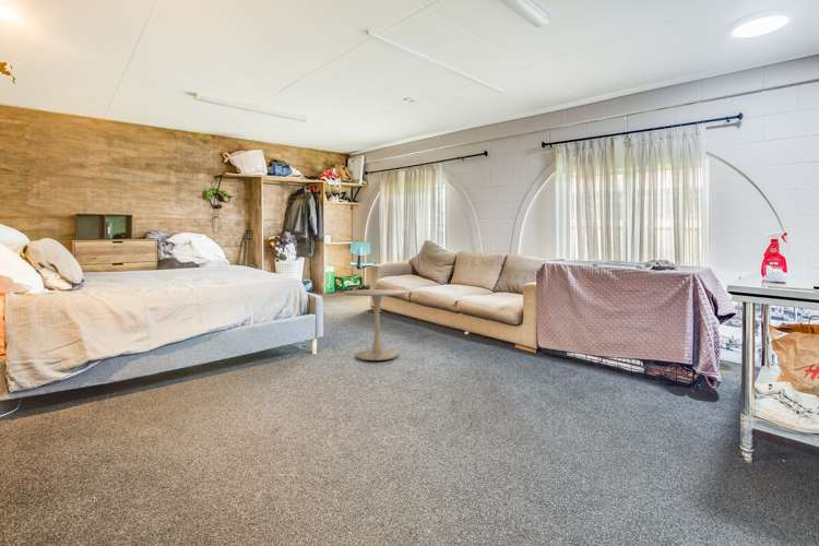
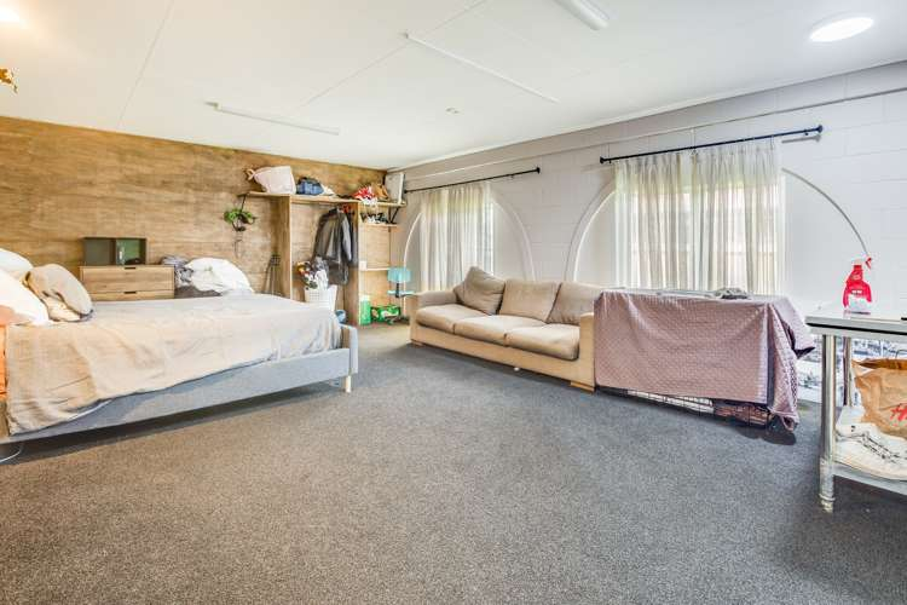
- side table (377, 323)
